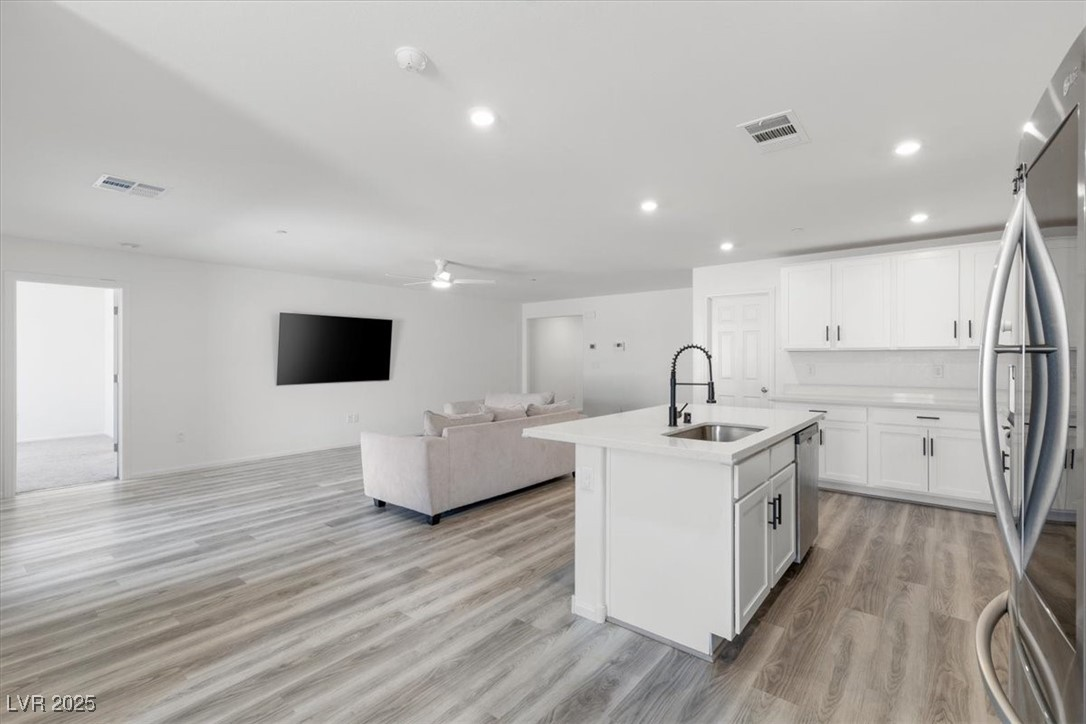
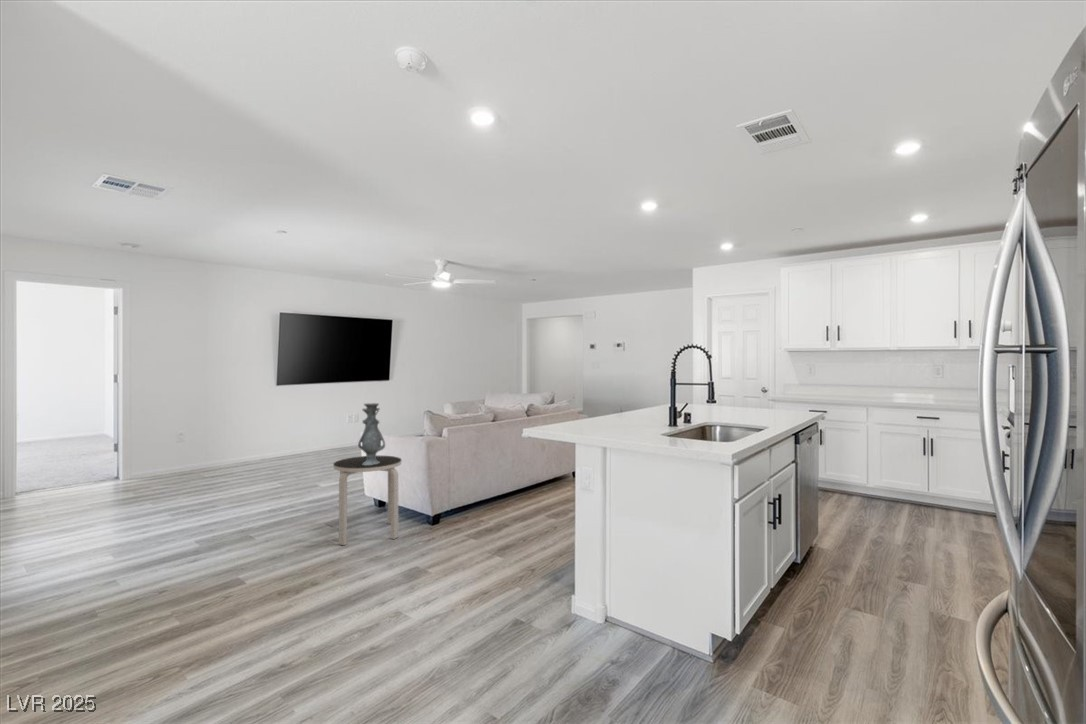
+ vase (371, 433)
+ side table (388, 497)
